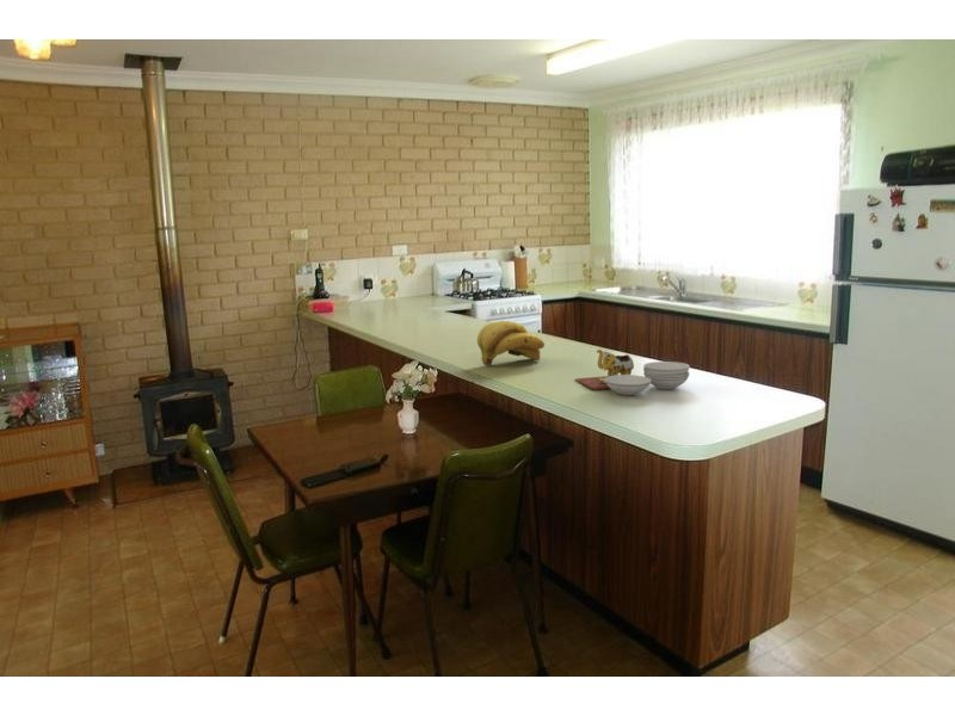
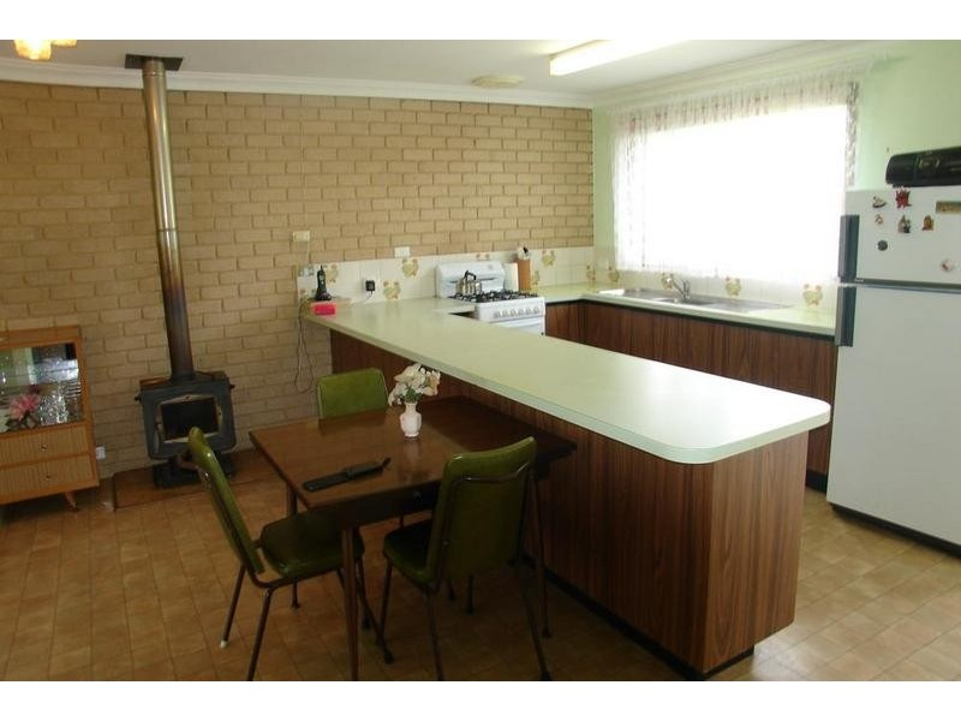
- banana bunch (511, 341)
- cutting board (633, 368)
